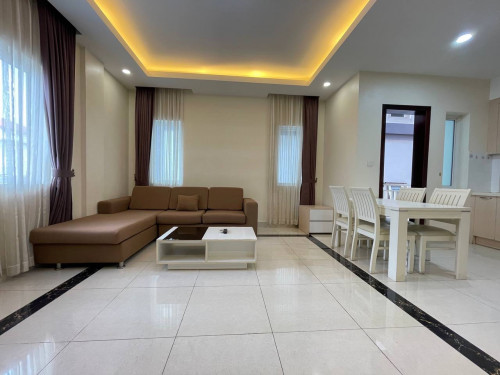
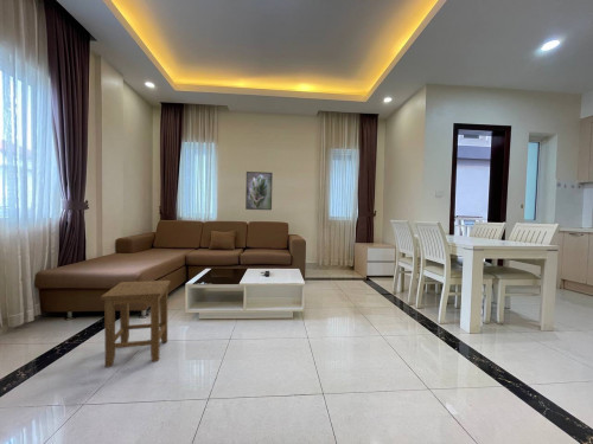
+ stool (139, 324)
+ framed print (259, 191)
